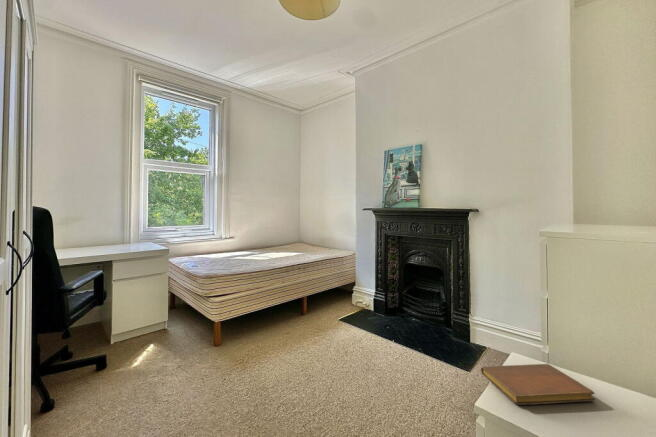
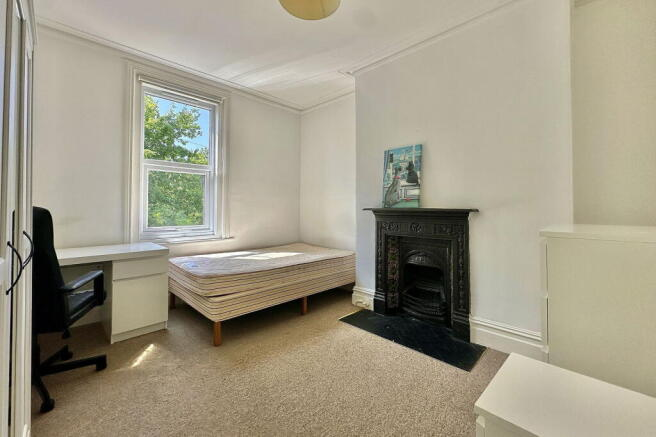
- notebook (533, 381)
